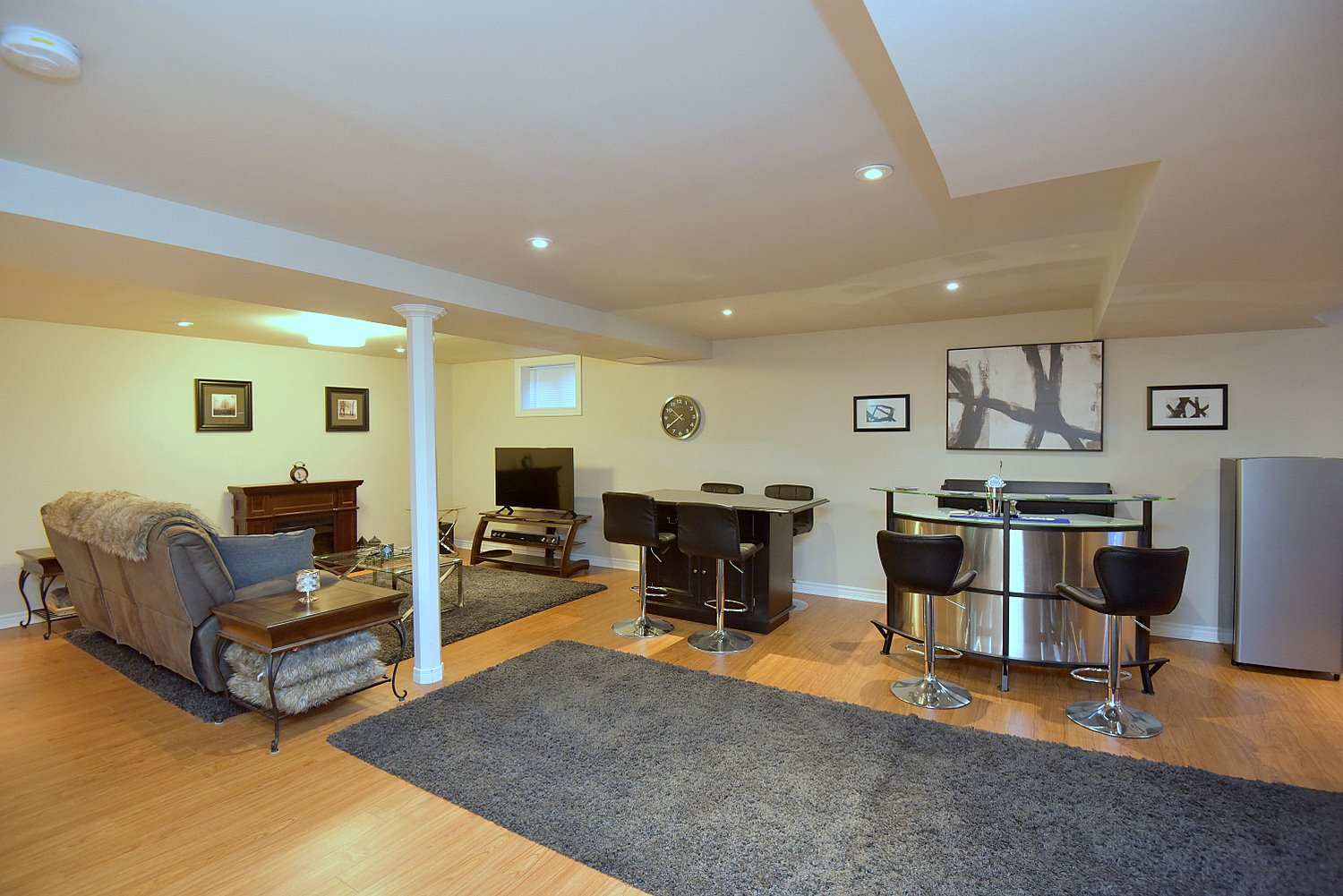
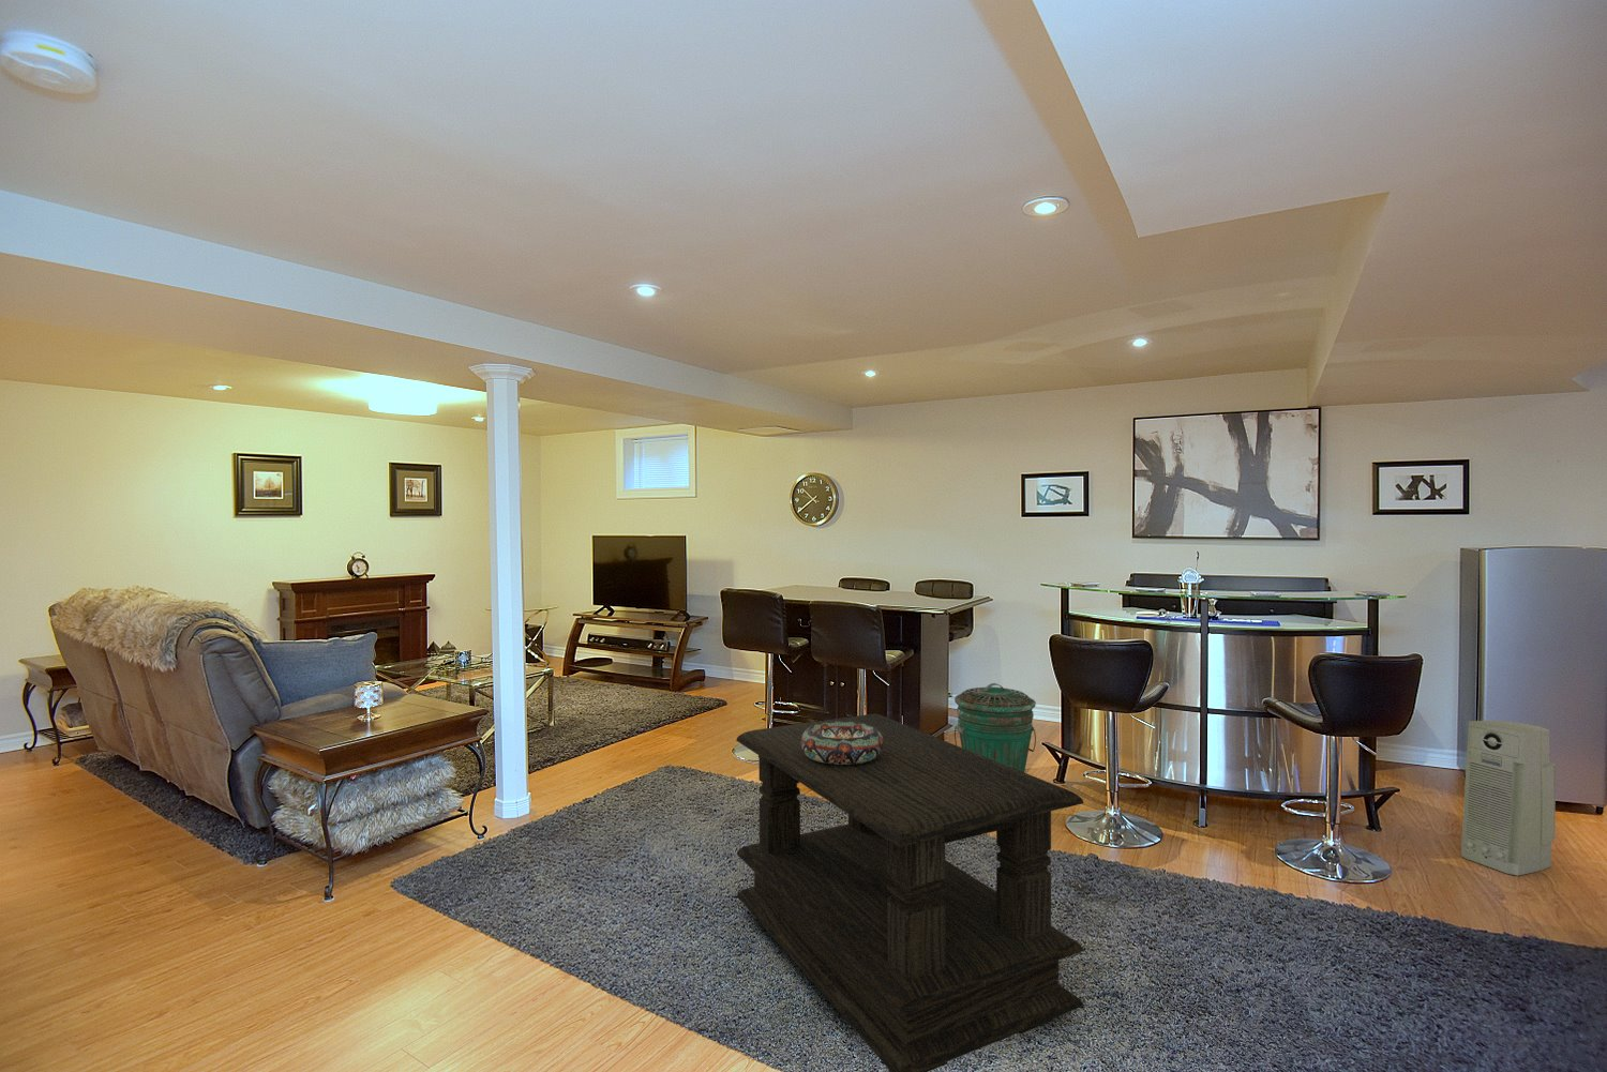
+ air purifier (1510, 792)
+ trash can (994, 745)
+ coffee table (887, 857)
+ decorative bowl (842, 742)
